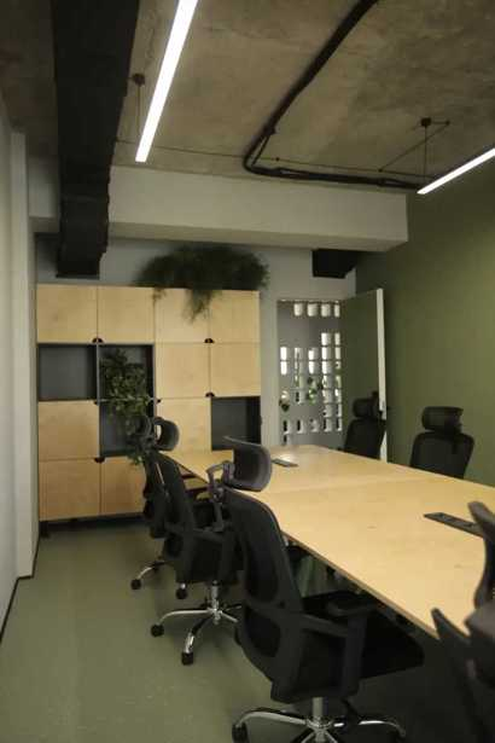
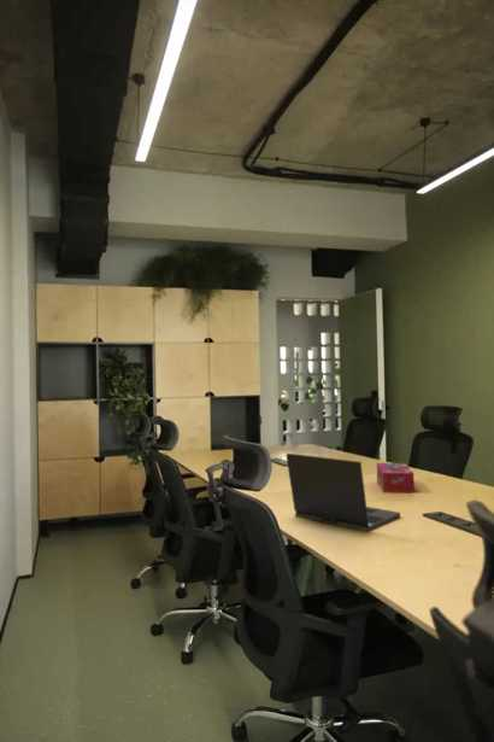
+ tissue box (394, 477)
+ laptop (343, 485)
